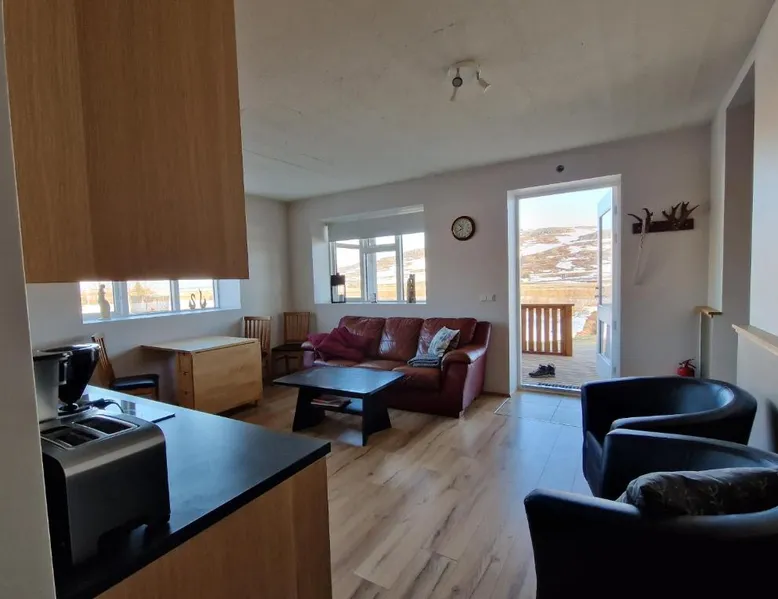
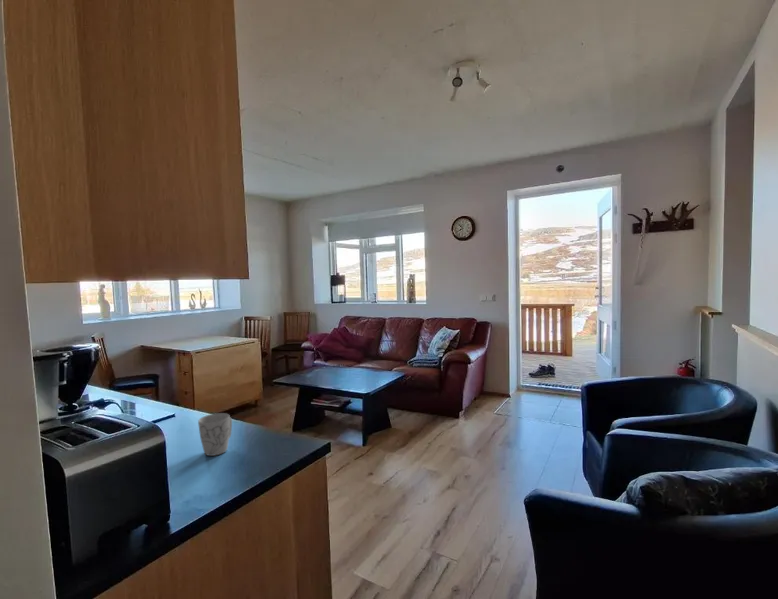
+ mug (218, 432)
